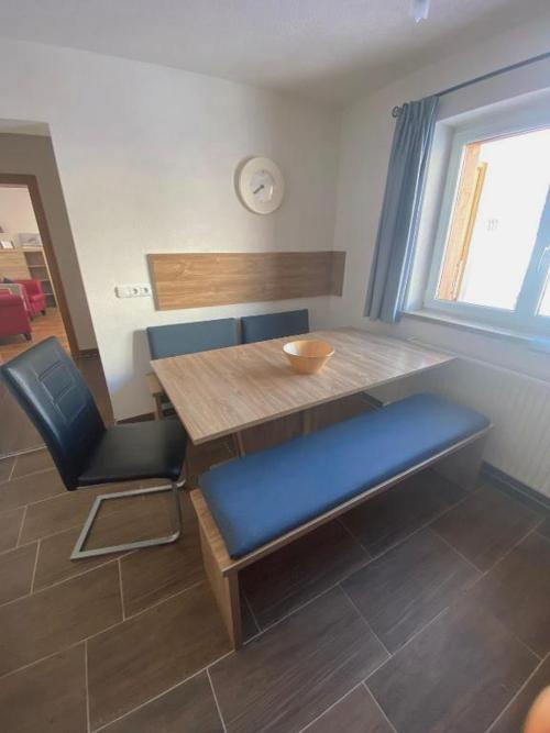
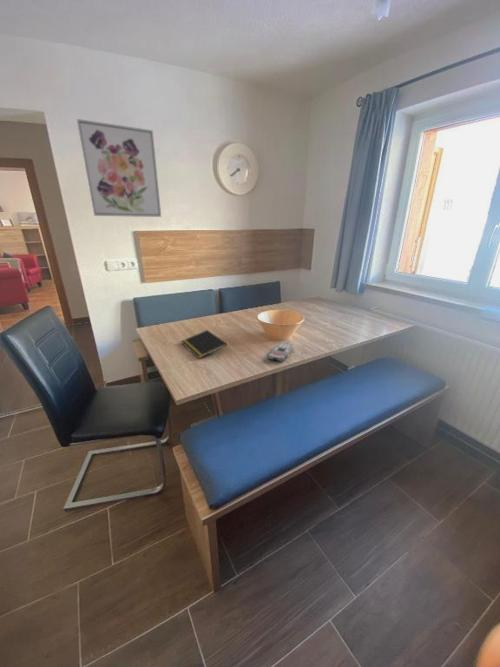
+ notepad (203, 343)
+ remote control (281, 351)
+ wall art (123, 173)
